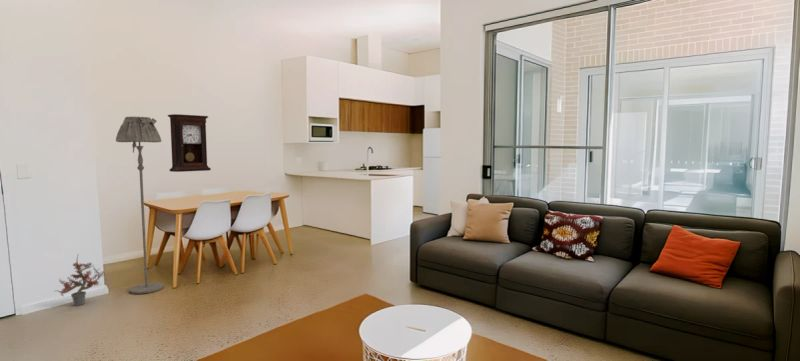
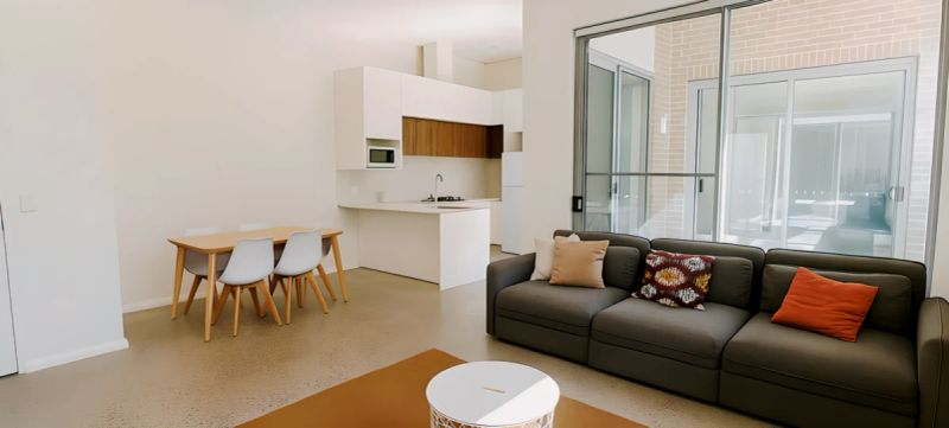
- floor lamp (142, 204)
- pendulum clock (190, 143)
- potted plant (79, 277)
